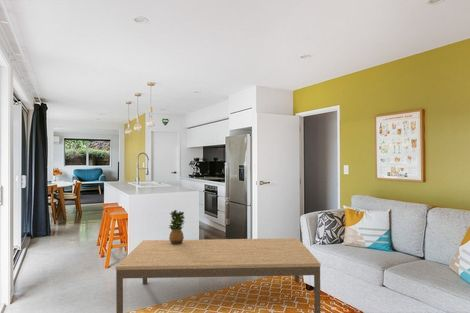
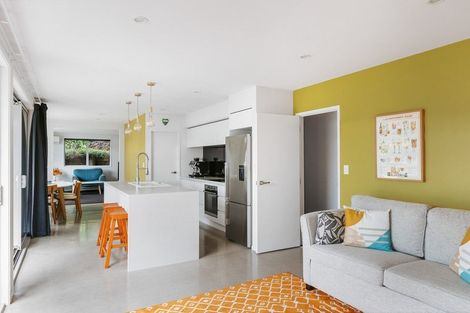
- potted plant (178, 226)
- coffee table (220, 274)
